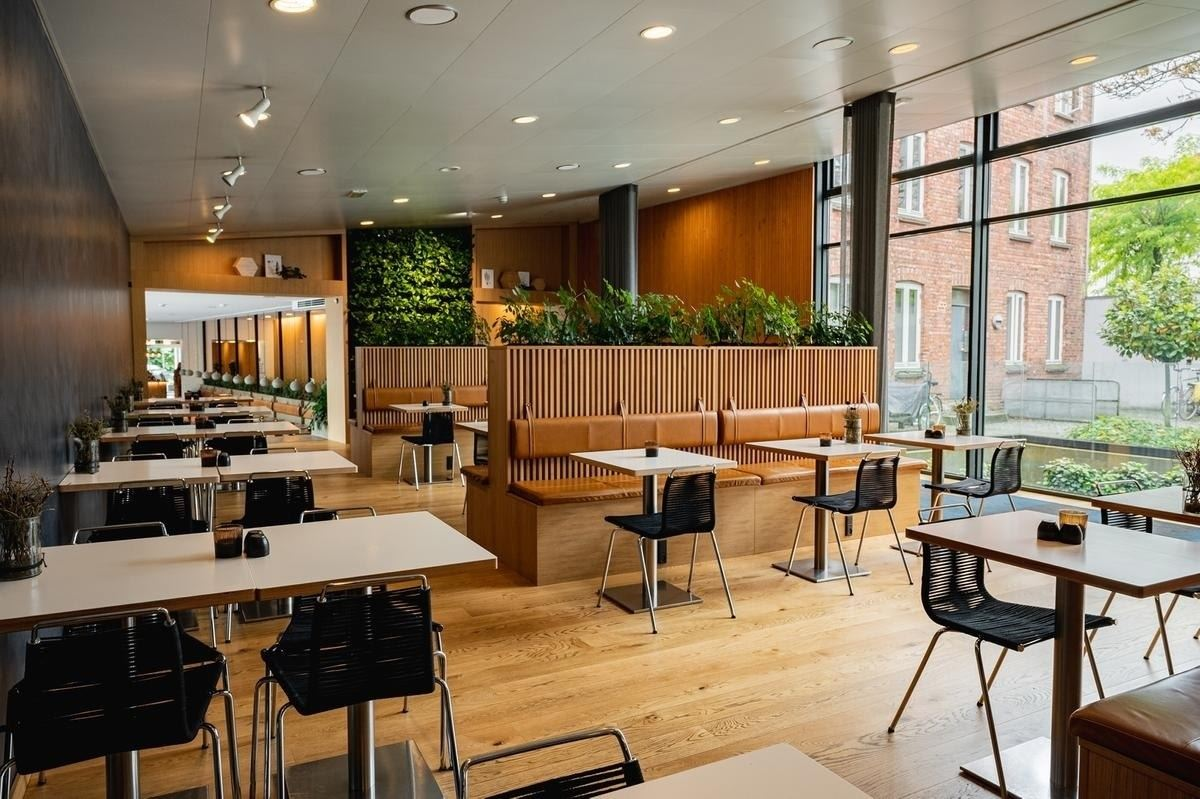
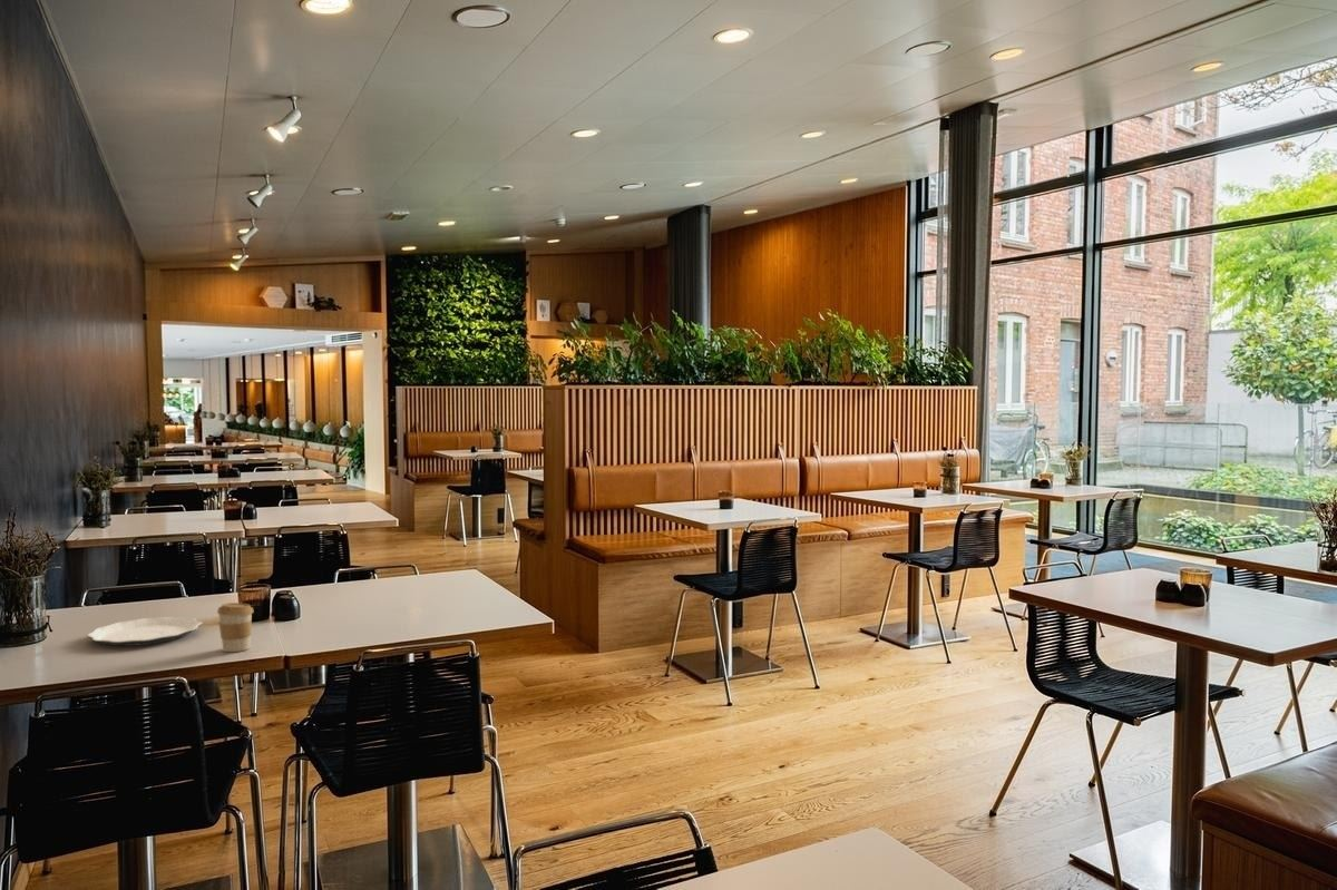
+ coffee cup (235, 626)
+ plate (146, 632)
